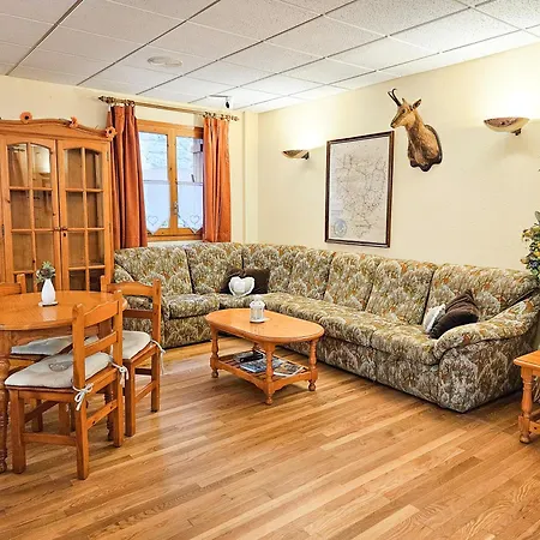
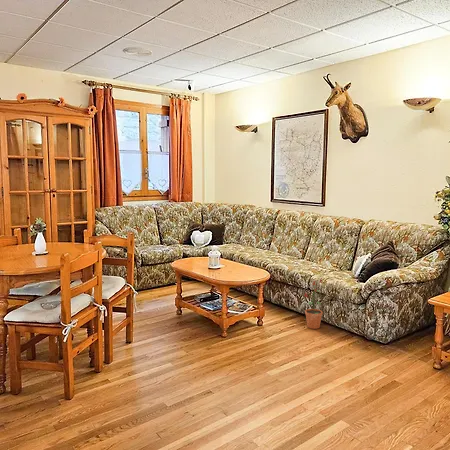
+ potted plant (312, 302)
